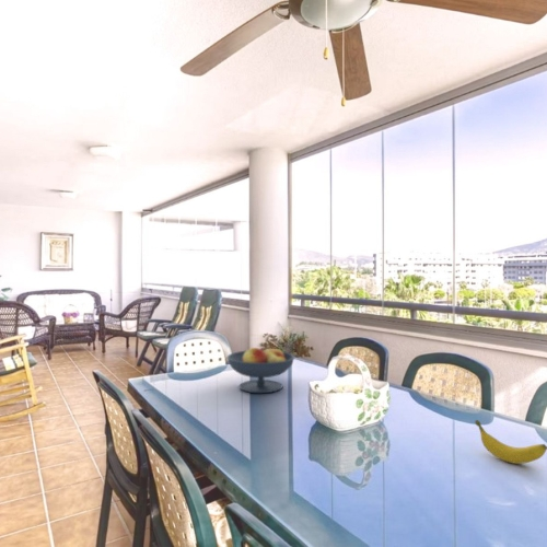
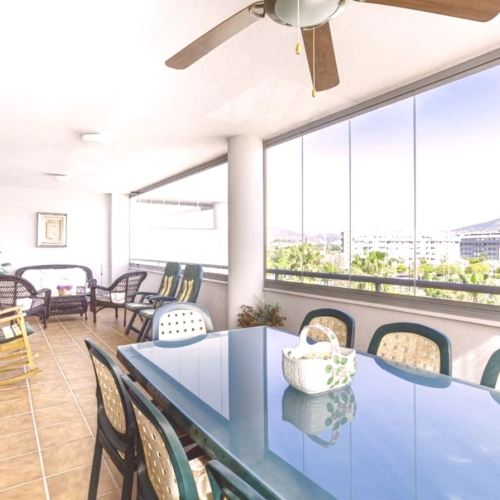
- banana (508, 445)
- fruit bowl (260, 365)
